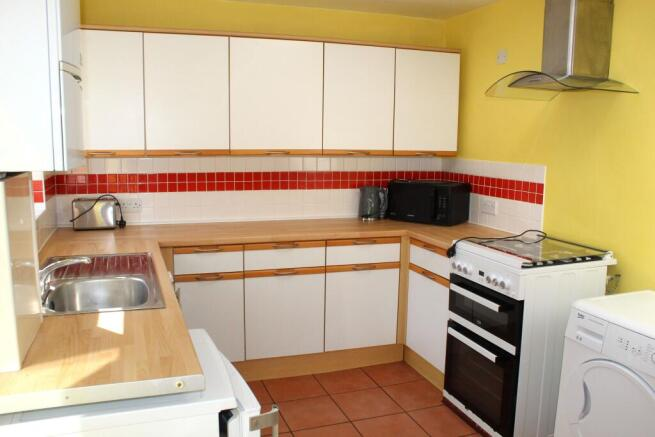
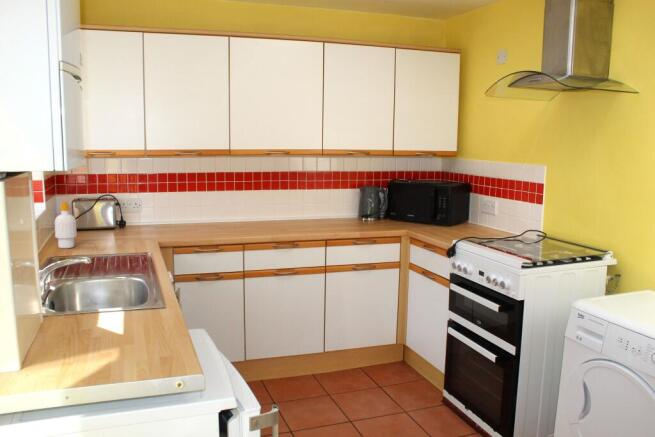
+ soap bottle (65, 224)
